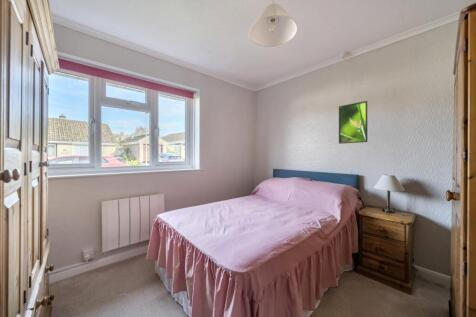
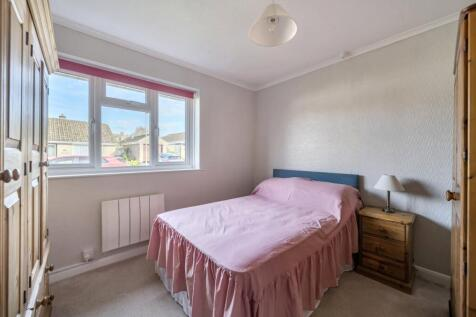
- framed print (352, 123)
